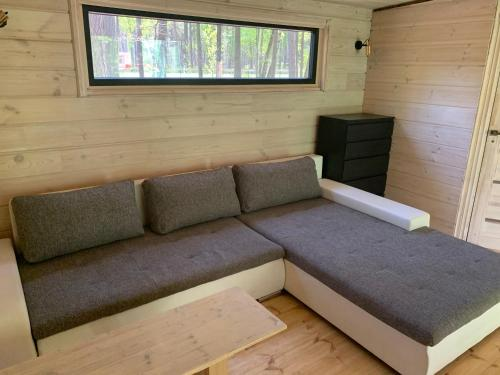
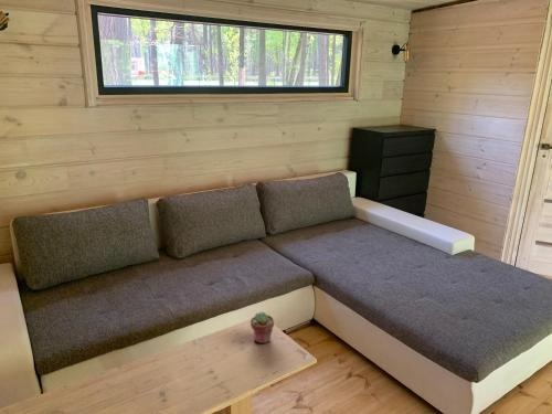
+ potted succulent (262, 326)
